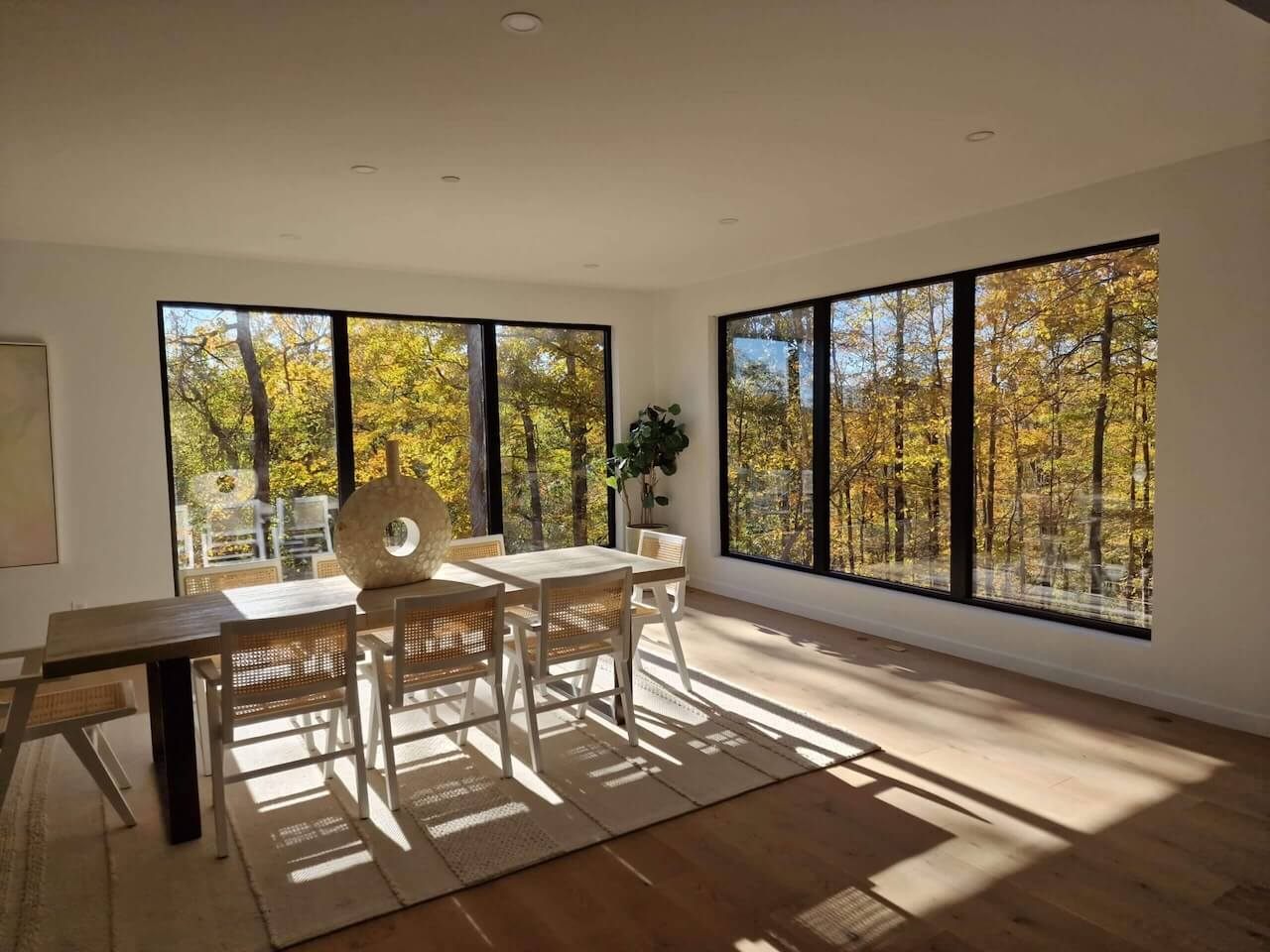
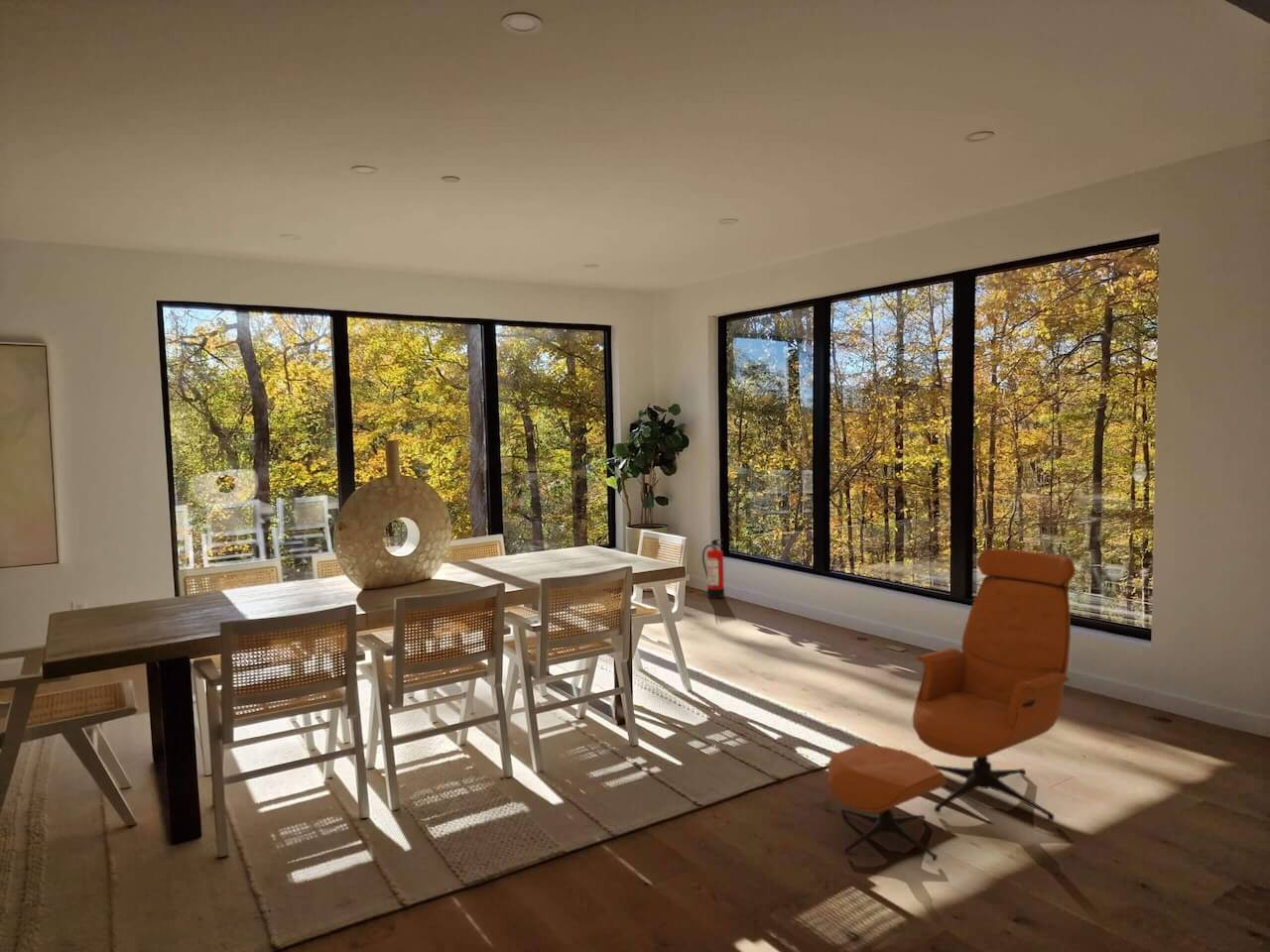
+ lounge chair (954, 686)
+ fire extinguisher (712, 566)
